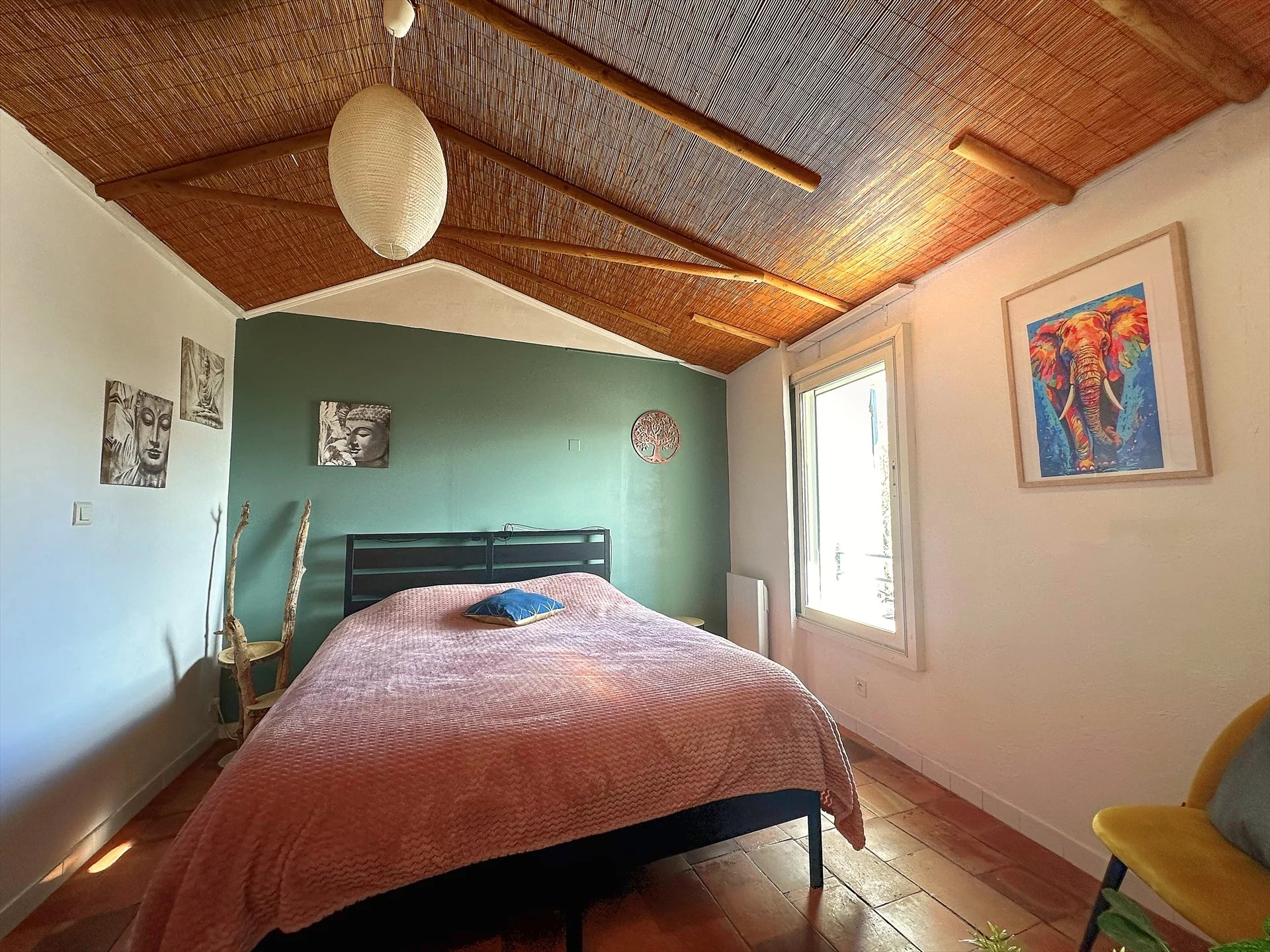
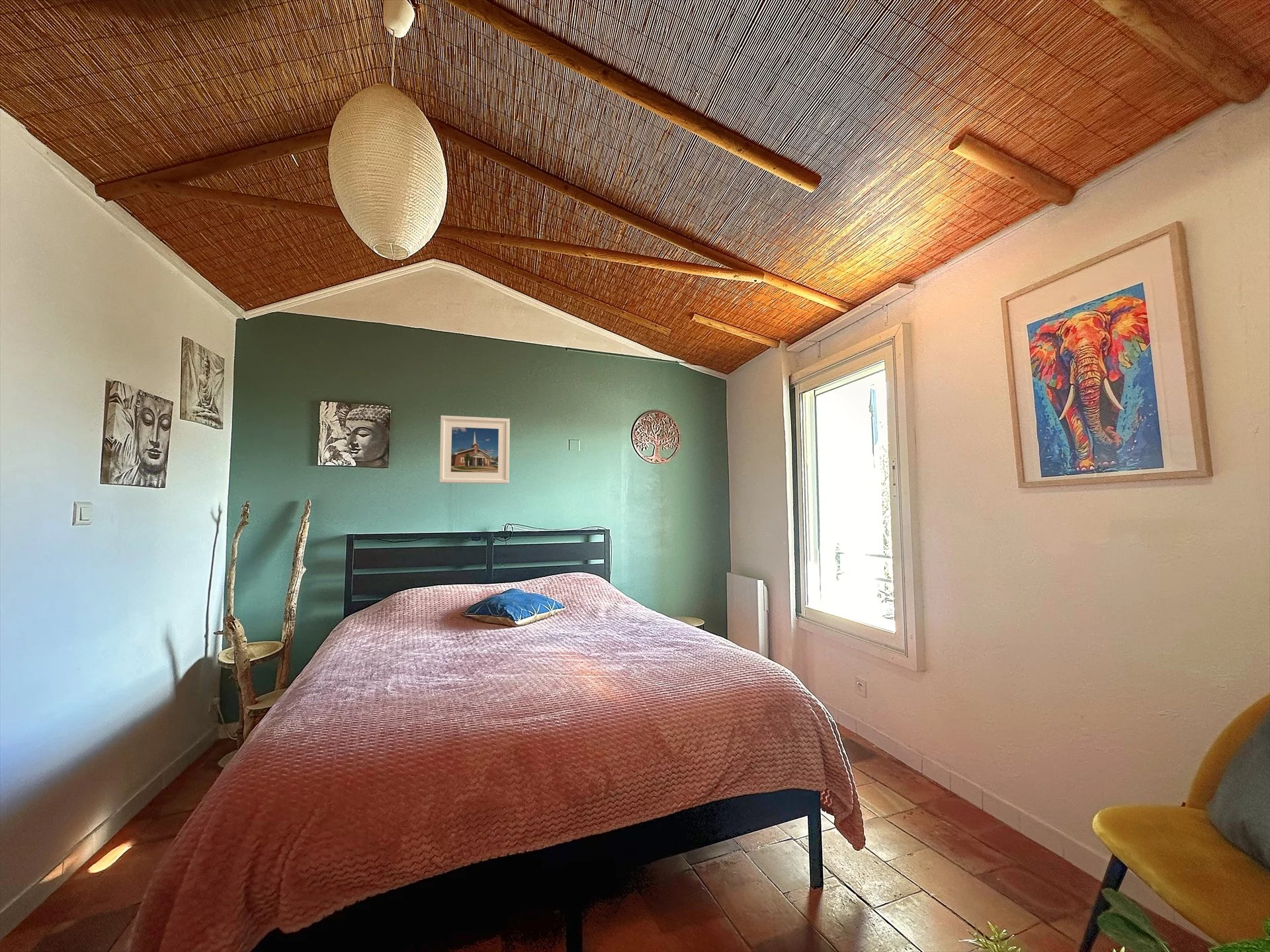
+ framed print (475, 450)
